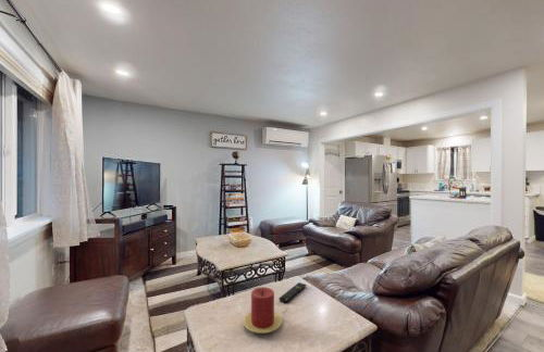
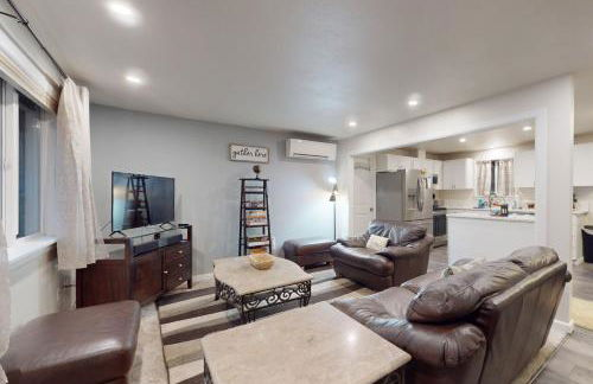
- candle (262, 307)
- remote control (293, 292)
